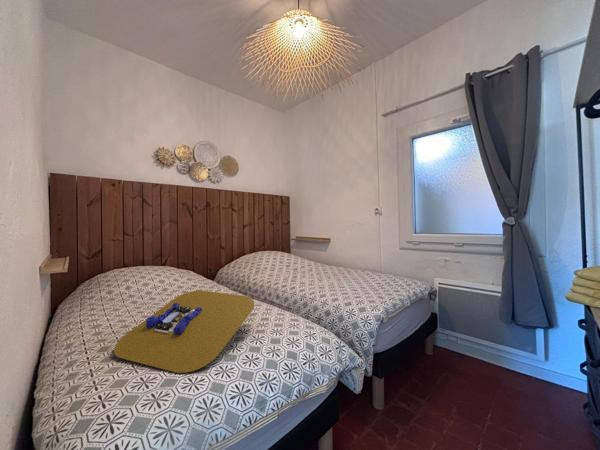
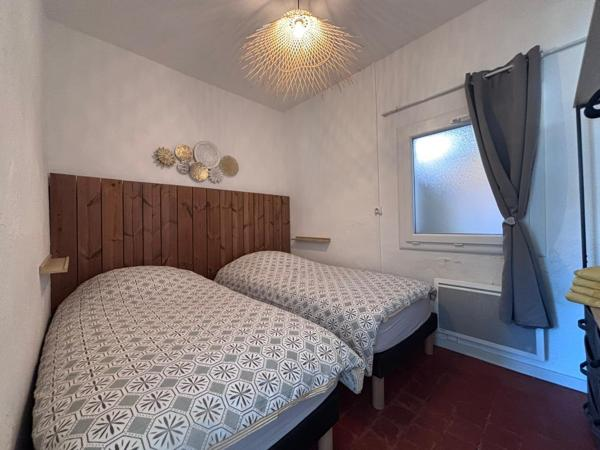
- tray (192, 321)
